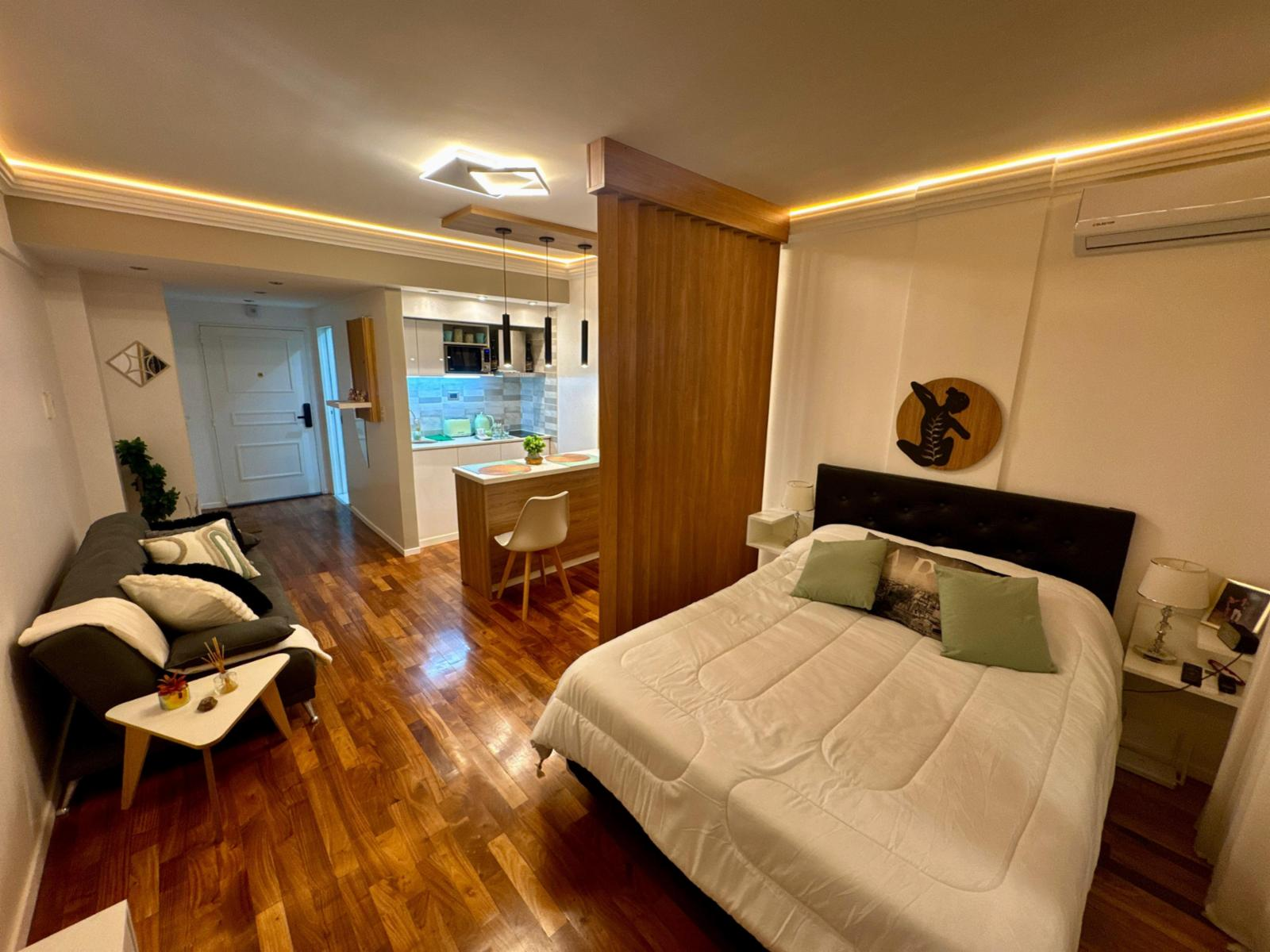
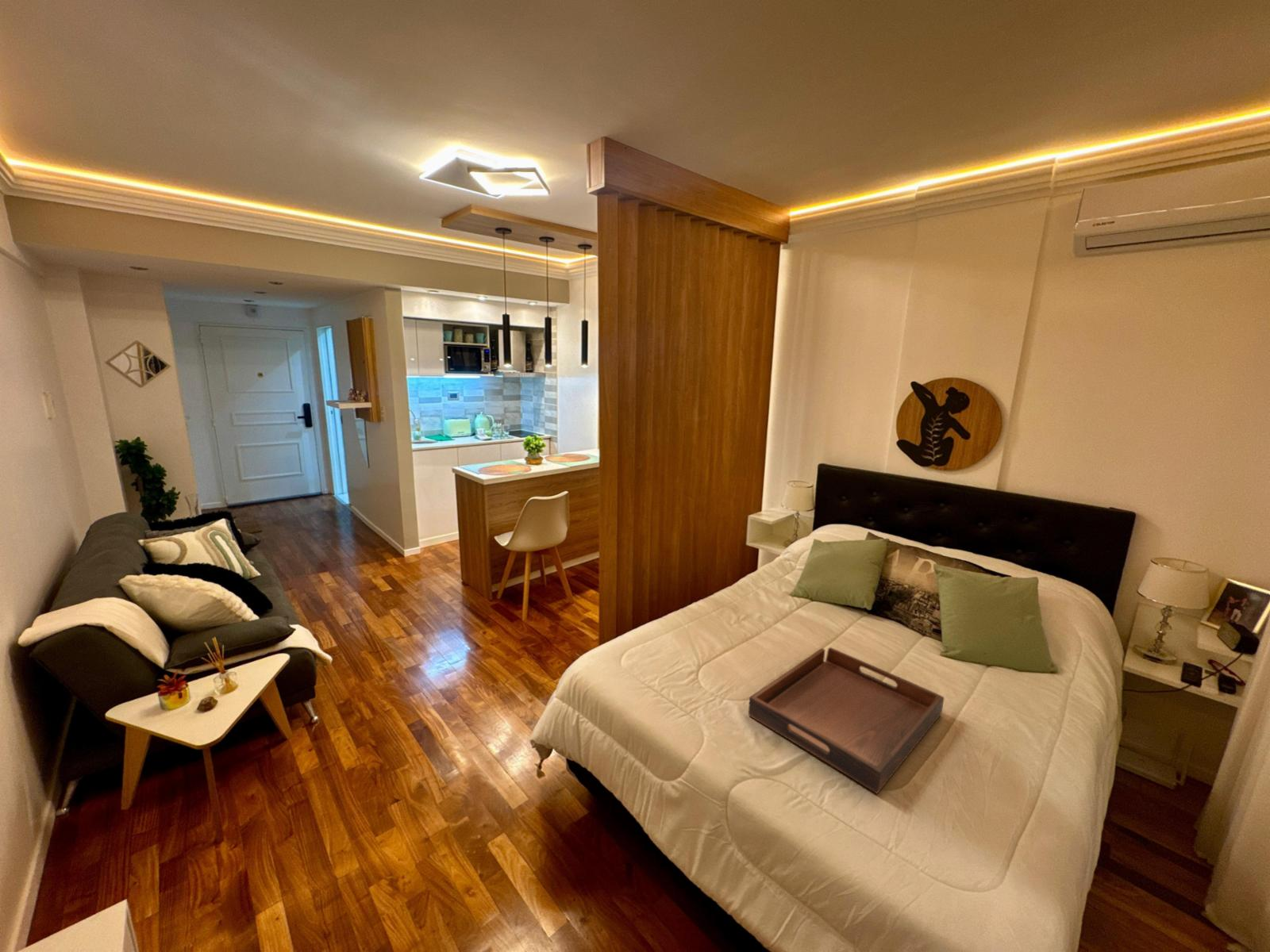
+ serving tray (846, 705)
